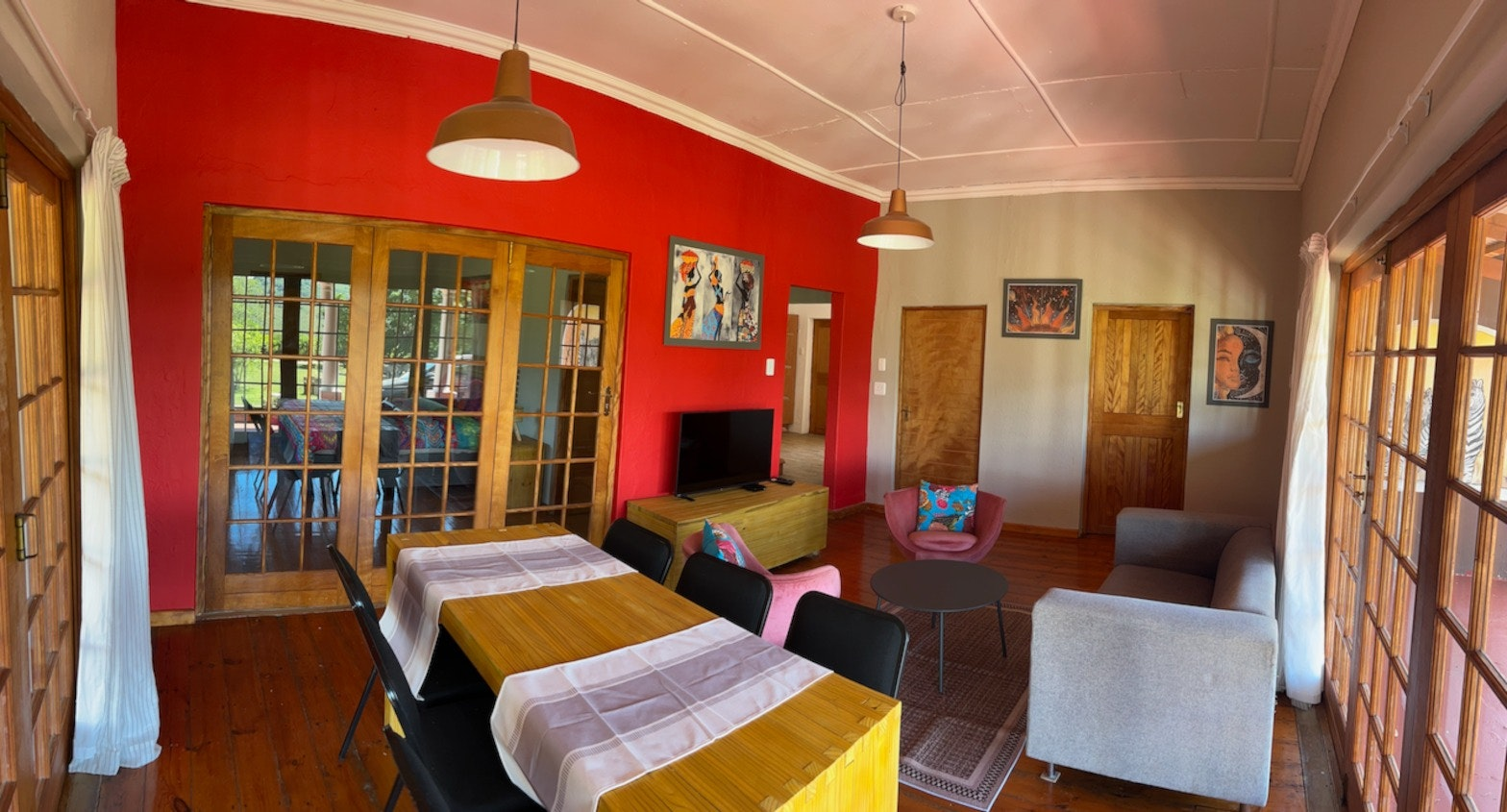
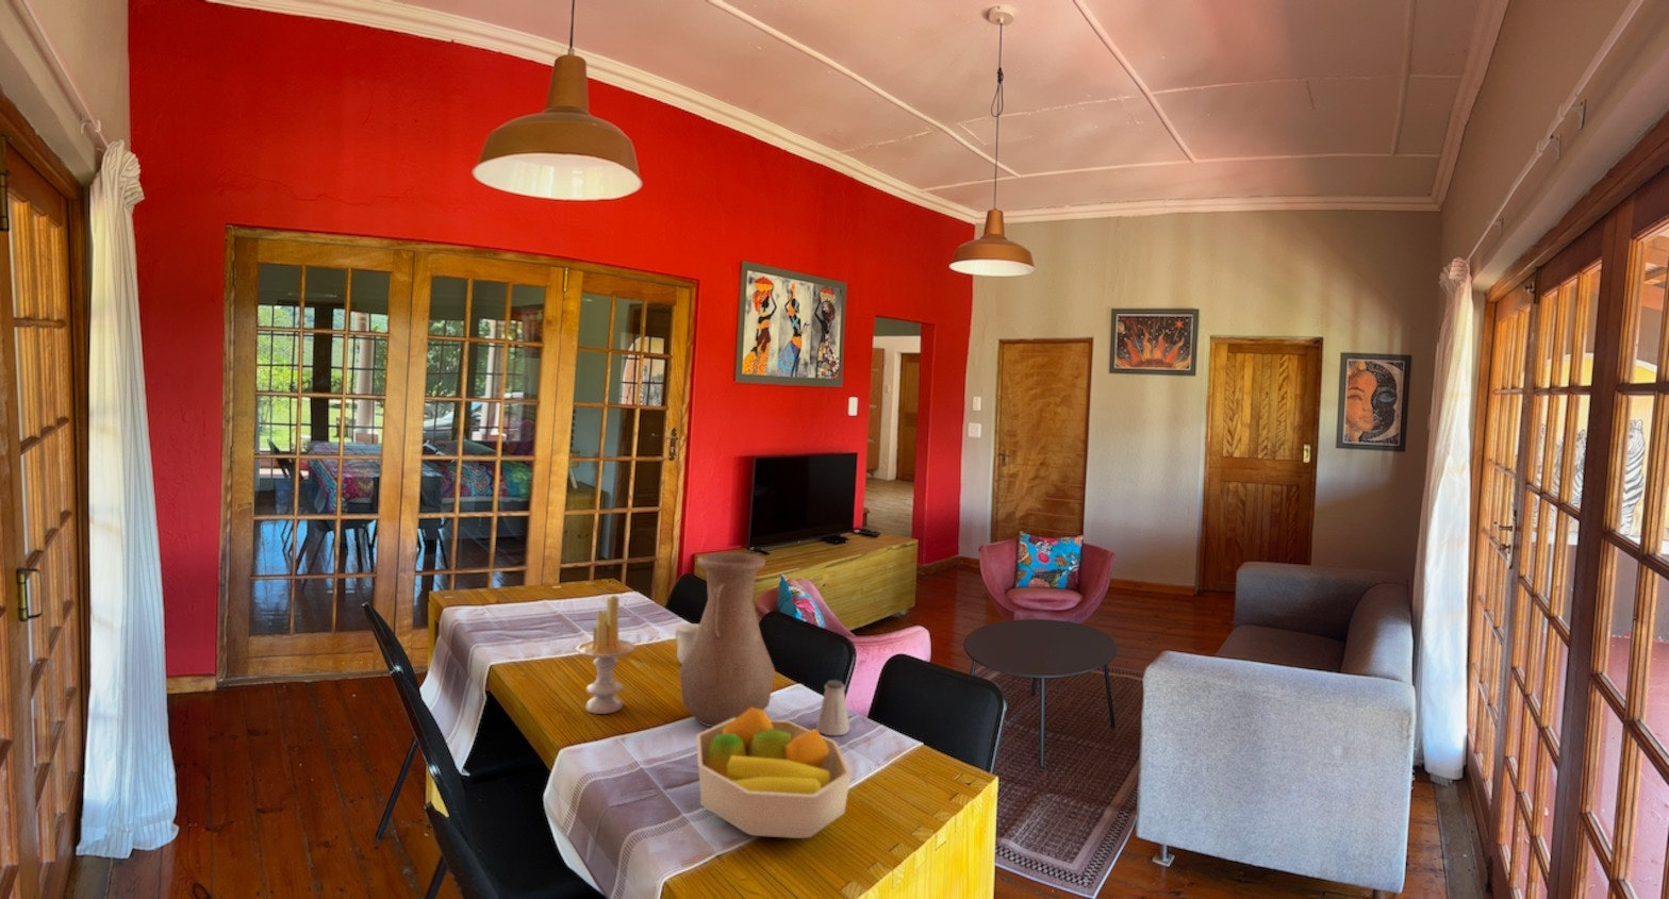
+ mug (689, 643)
+ fruit bowl (770, 767)
+ saltshaker (834, 705)
+ vase (729, 638)
+ candle (606, 651)
